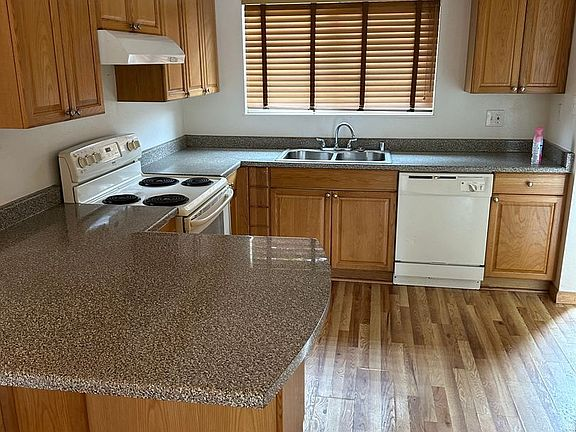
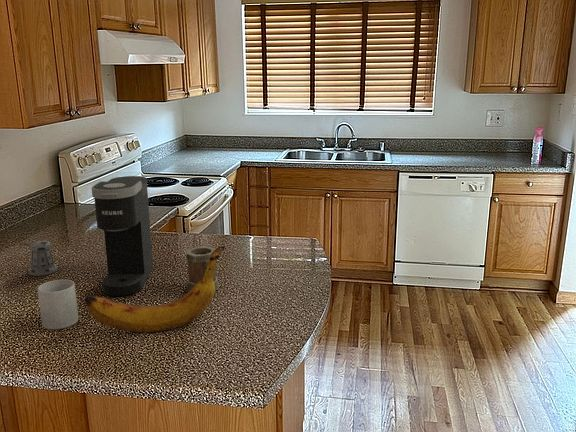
+ pepper shaker (39, 255)
+ mug (56, 301)
+ banana (156, 305)
+ coffee maker (125, 231)
+ mug (203, 270)
